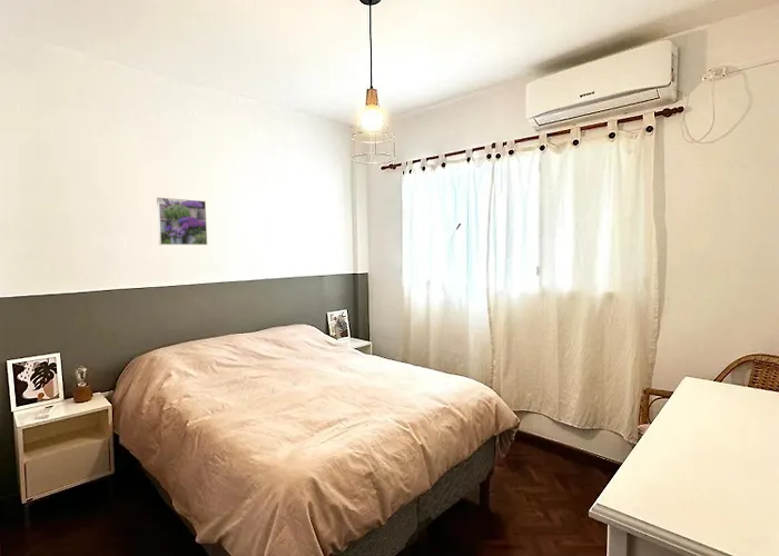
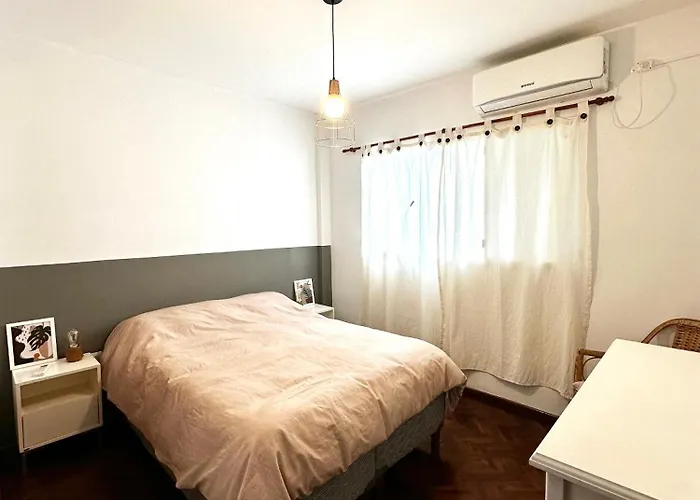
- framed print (183, 221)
